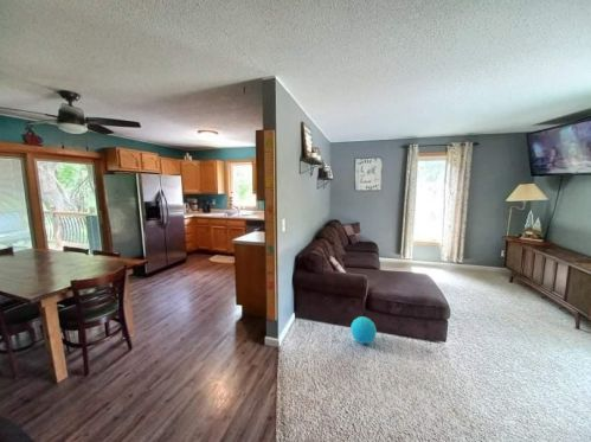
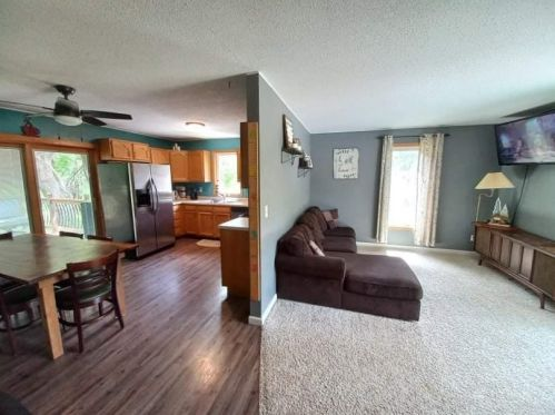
- ball (362, 329)
